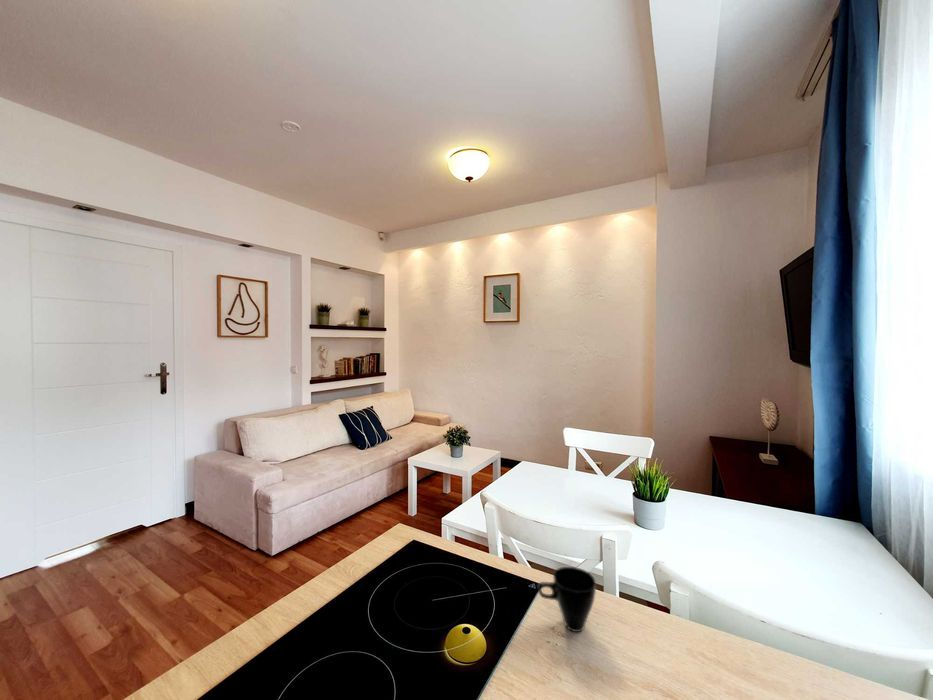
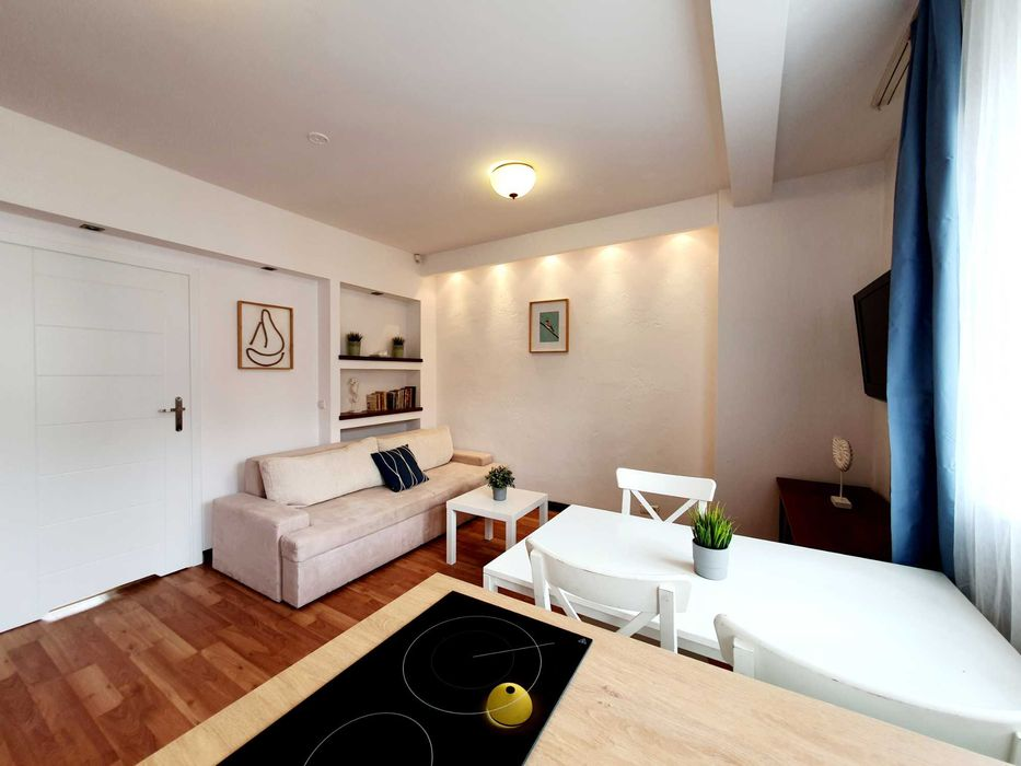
- cup (566, 601)
